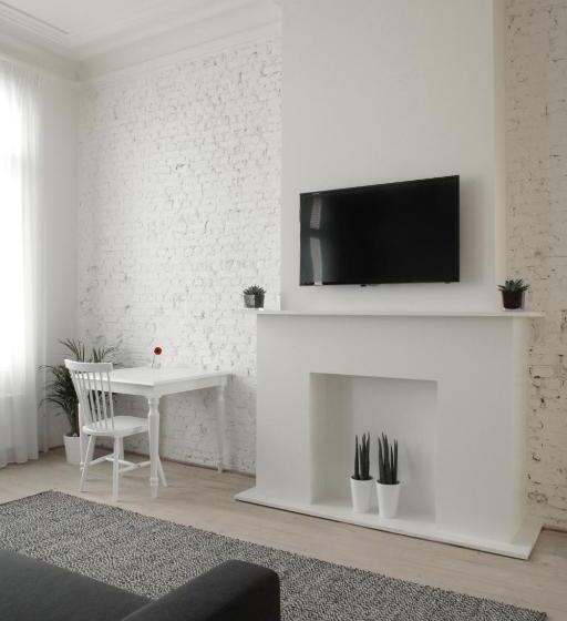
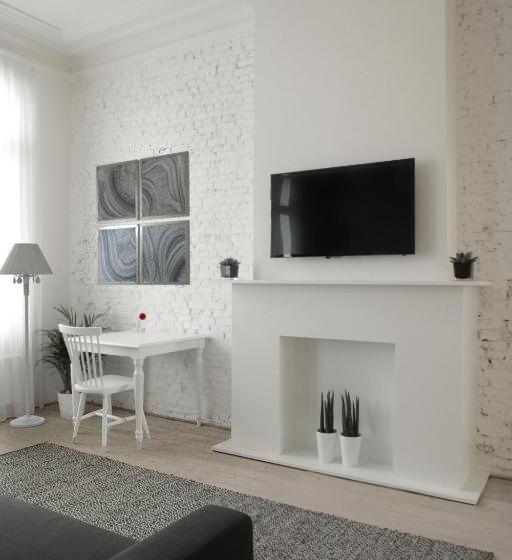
+ wall art (139, 220)
+ floor lamp (26, 333)
